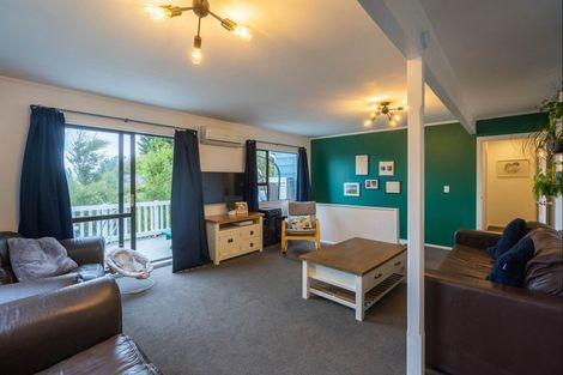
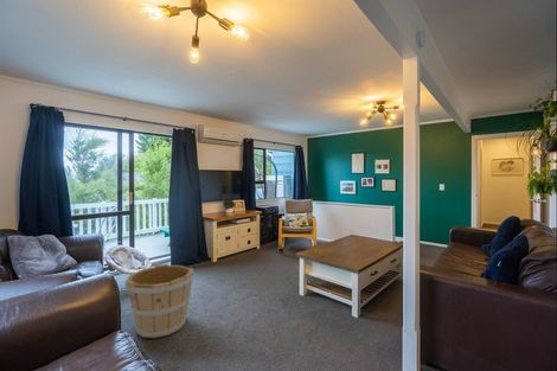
+ wooden bucket (161, 299)
